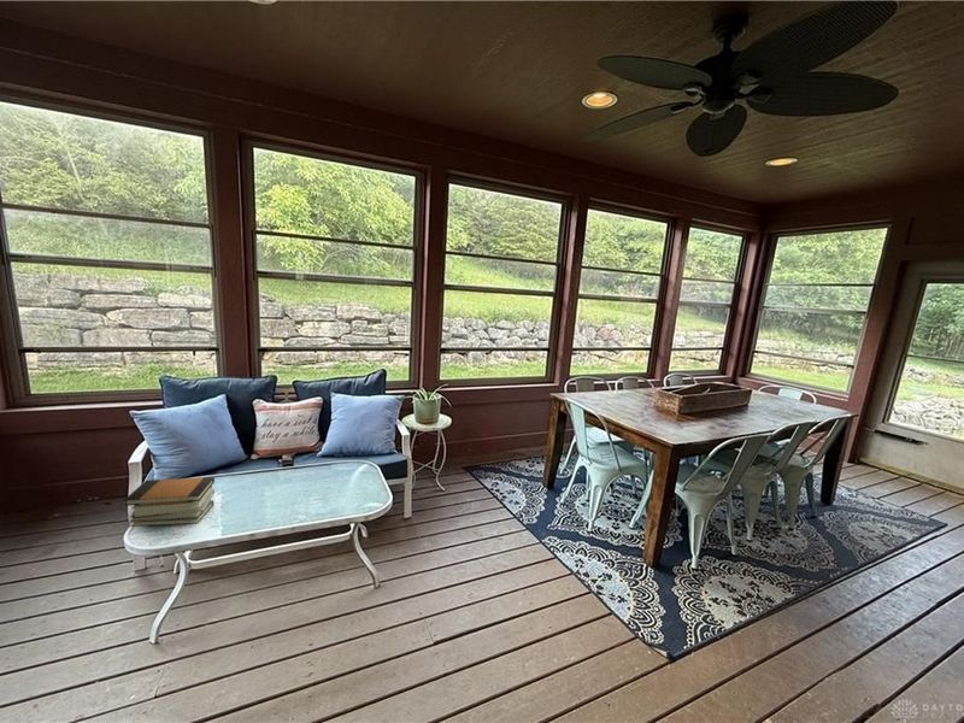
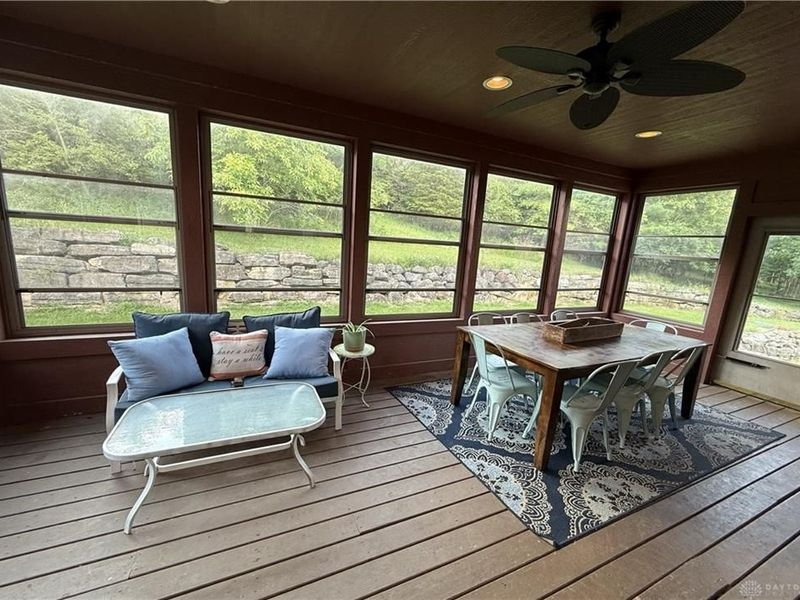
- book stack (174, 501)
